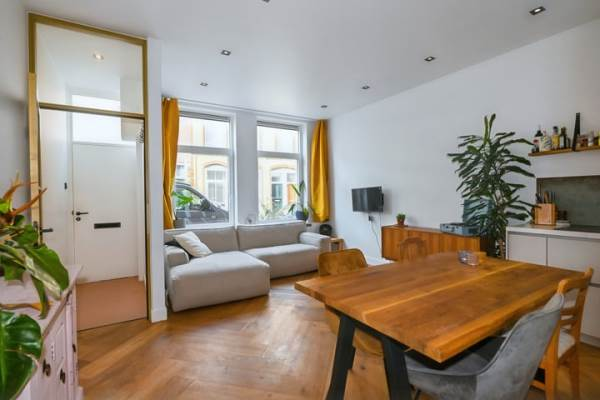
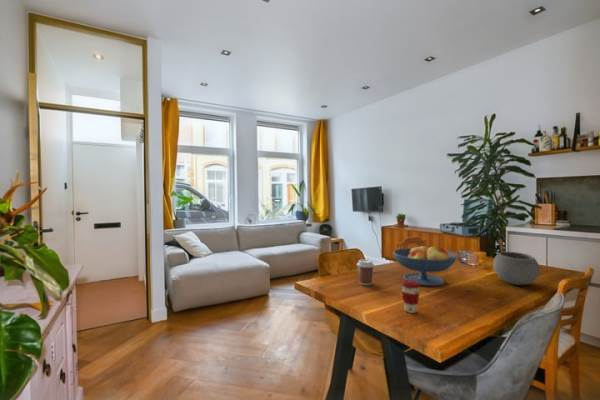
+ fruit bowl (423, 262)
+ coffee cup (410, 296)
+ coffee cup (365, 272)
+ bowl (515, 268)
